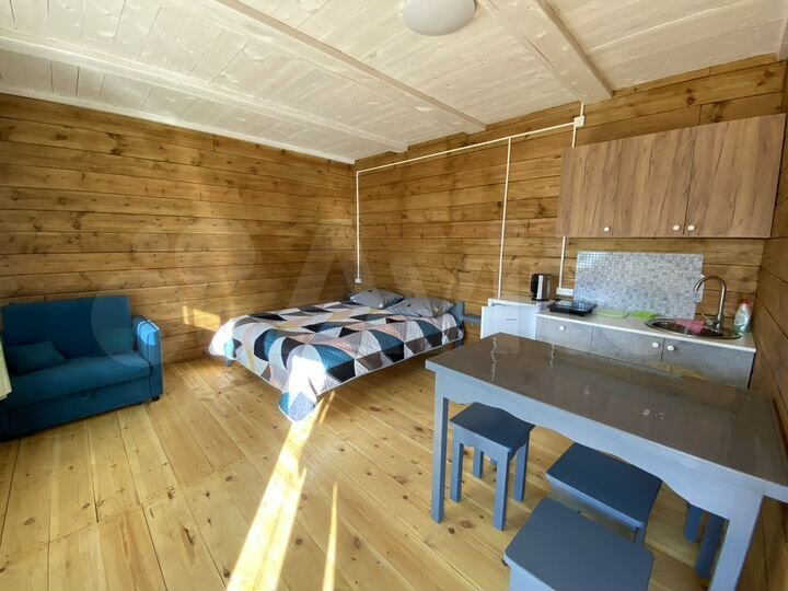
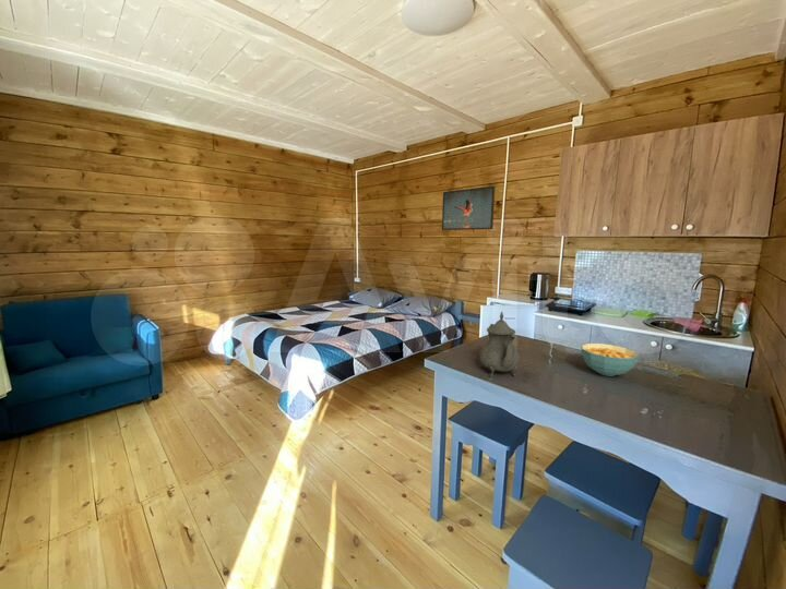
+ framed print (466, 209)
+ teapot (500, 341)
+ cereal bowl (607, 361)
